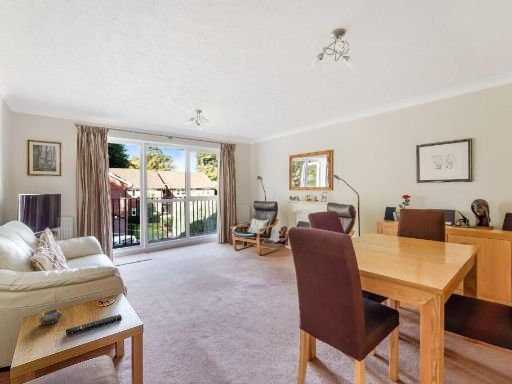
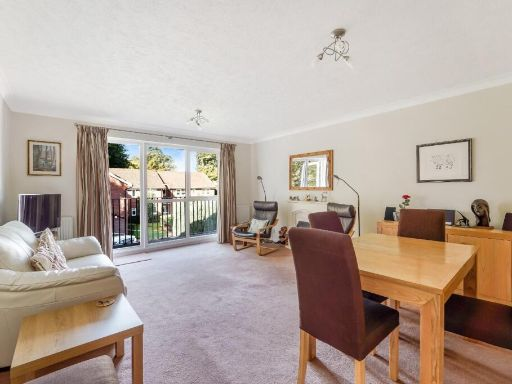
- cup (50, 316)
- remote control (95, 324)
